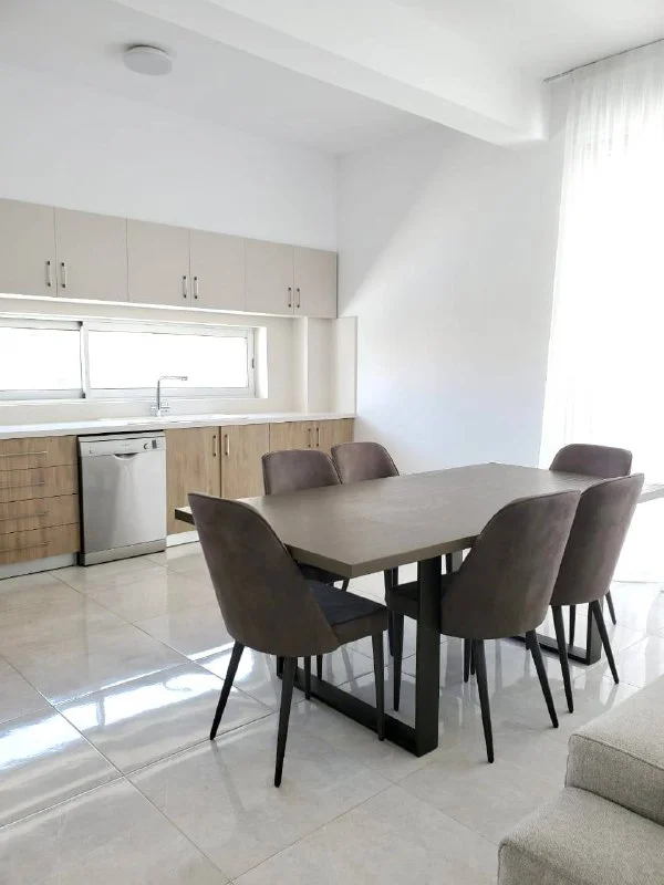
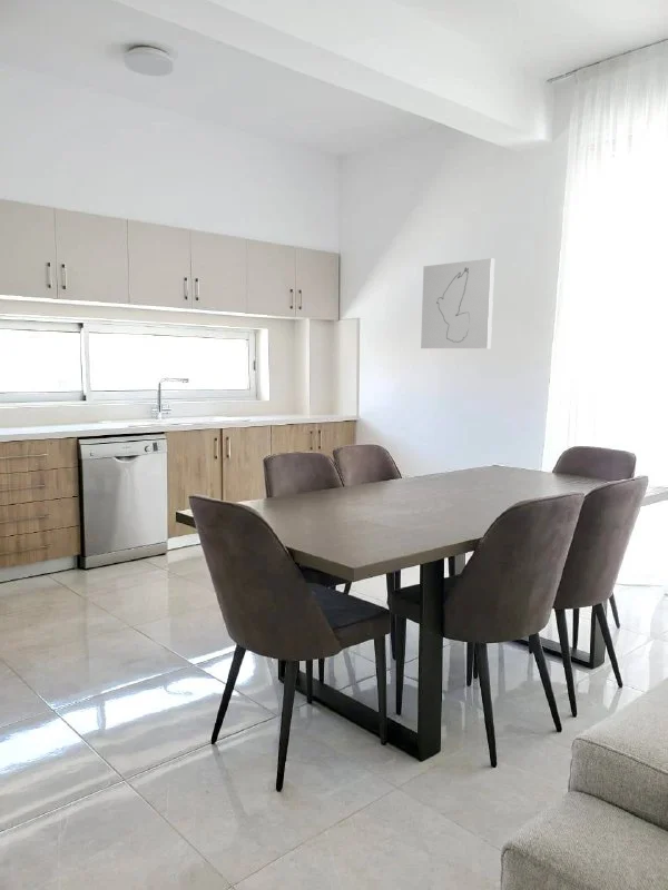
+ wall art (455, 306)
